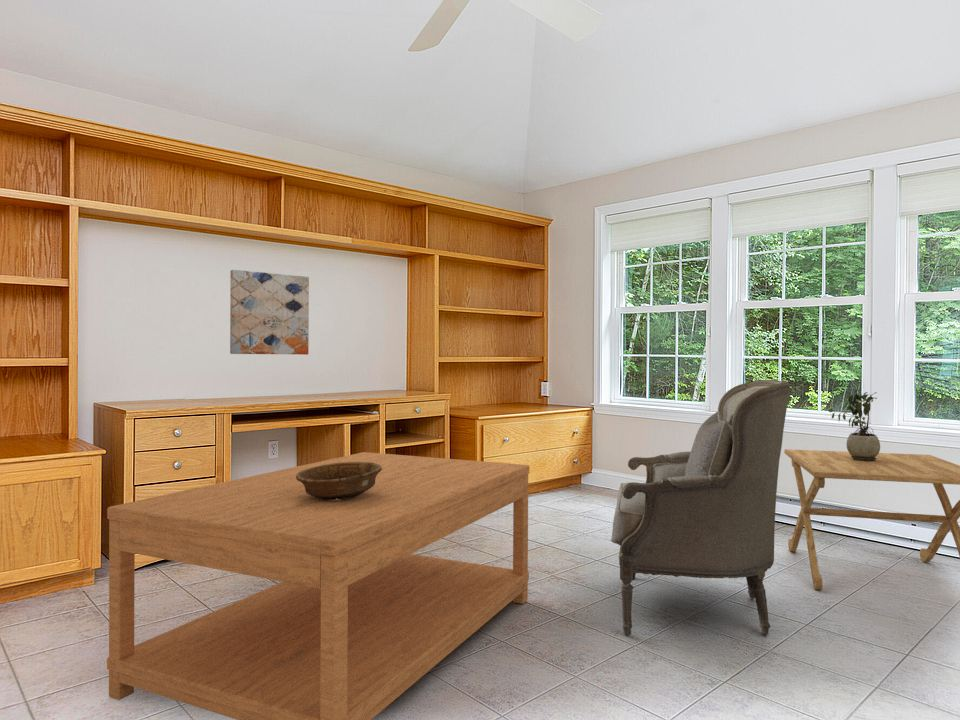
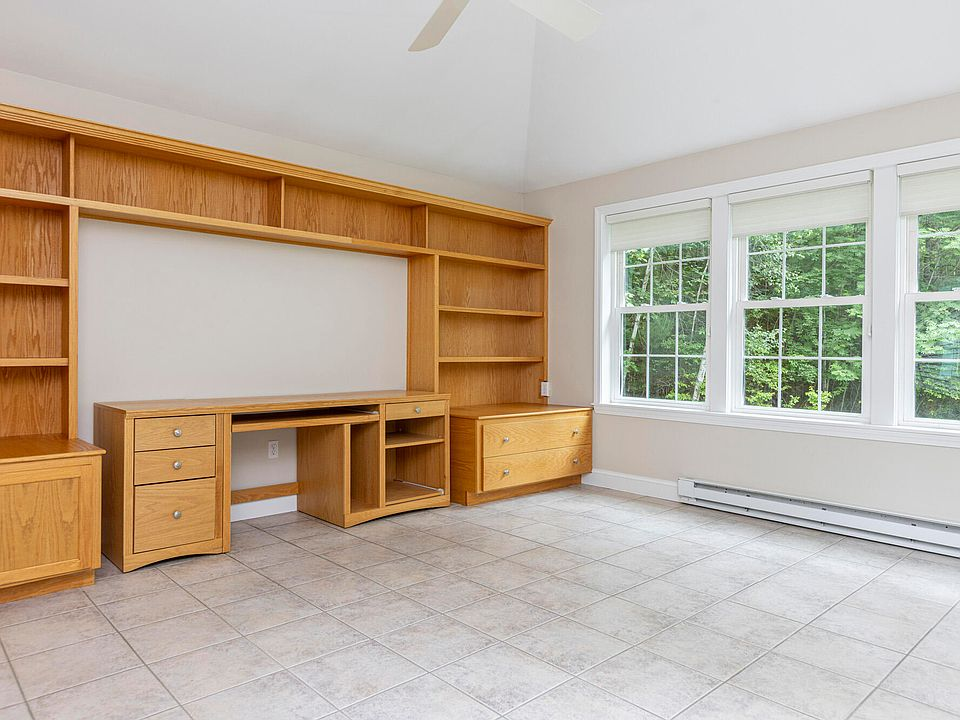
- wall art (270, 313)
- potted plant (856, 423)
- armchair (699, 494)
- decorative bowl (339, 480)
- side table (876, 518)
- coffee table (353, 561)
